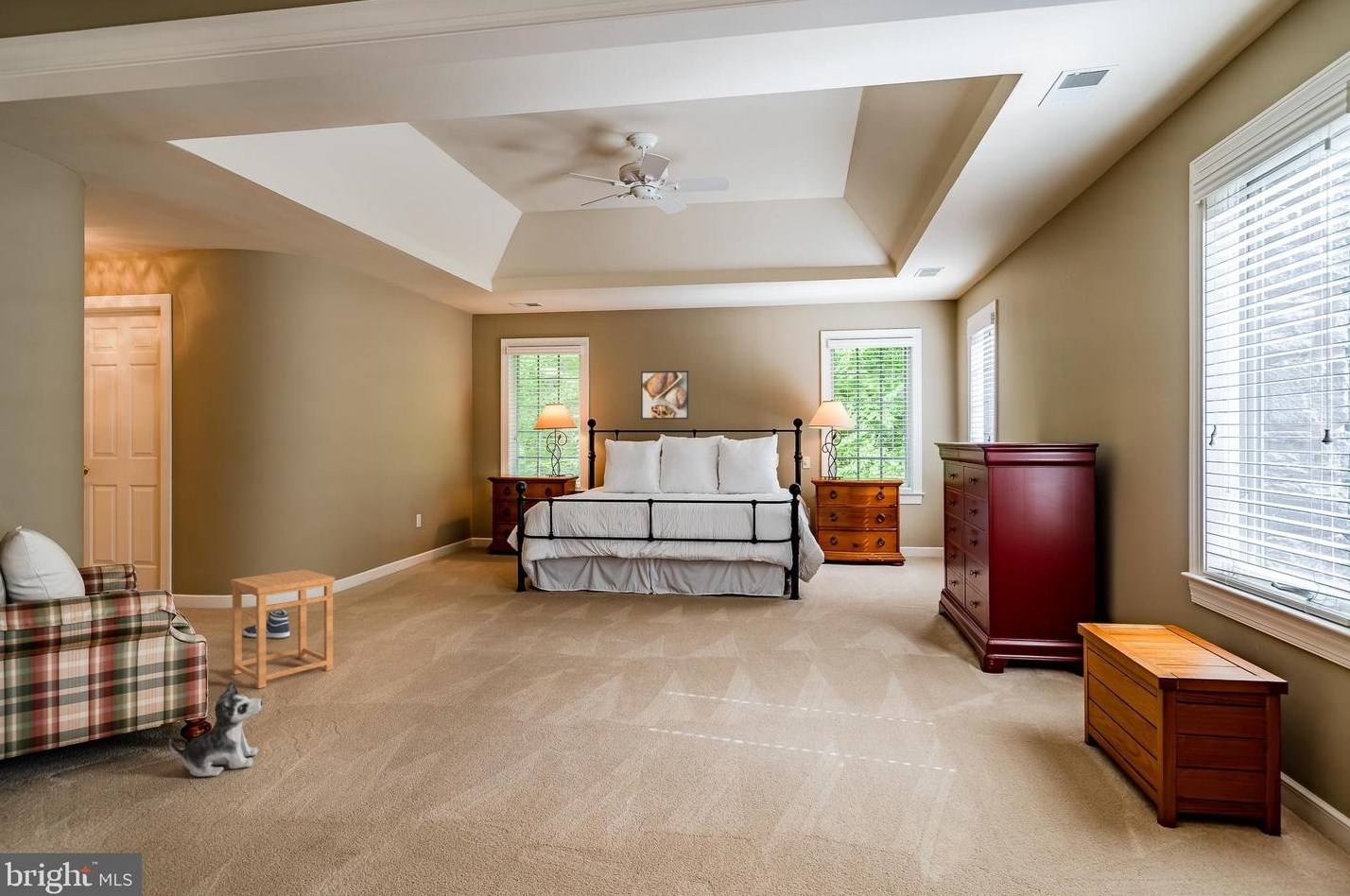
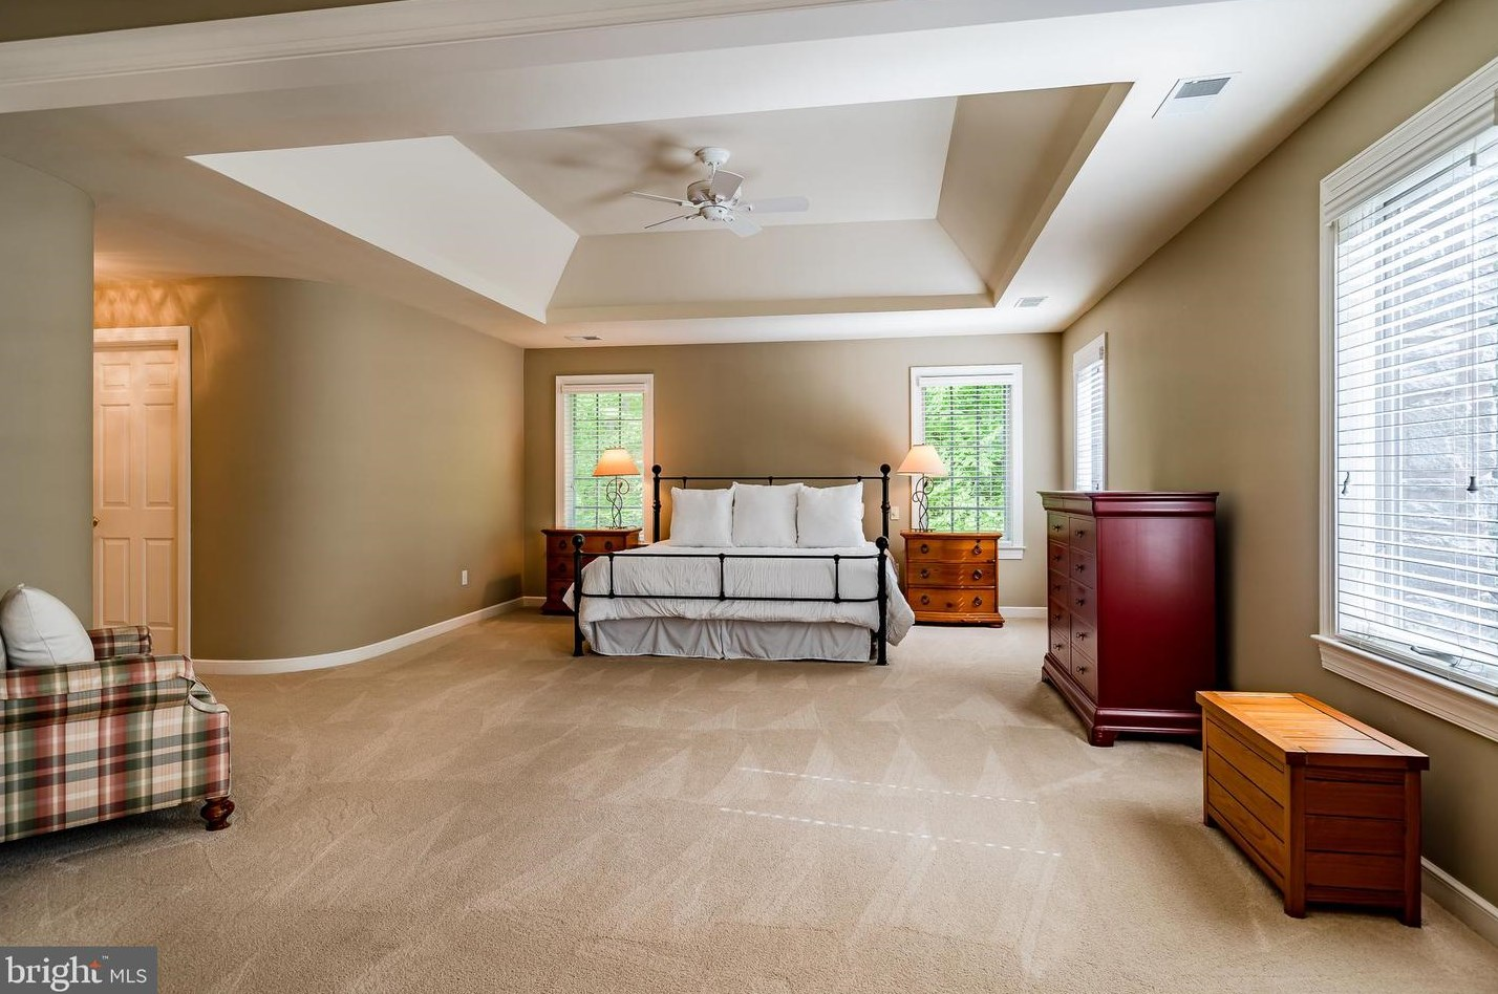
- plush toy (216, 724)
- sneaker (267, 622)
- side table (298, 625)
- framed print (665, 395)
